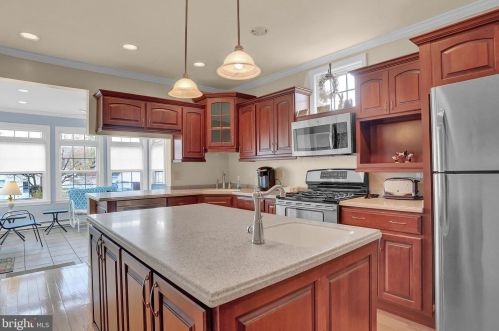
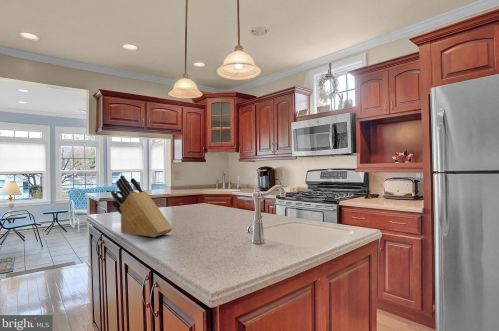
+ knife block (140, 204)
